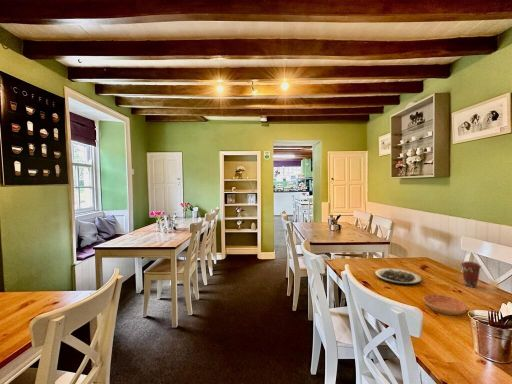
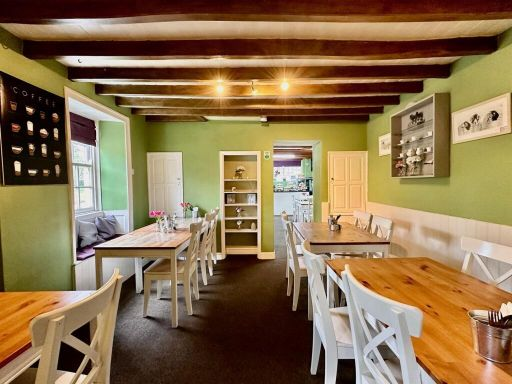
- plate (397, 274)
- saucer (444, 305)
- coffee cup (470, 274)
